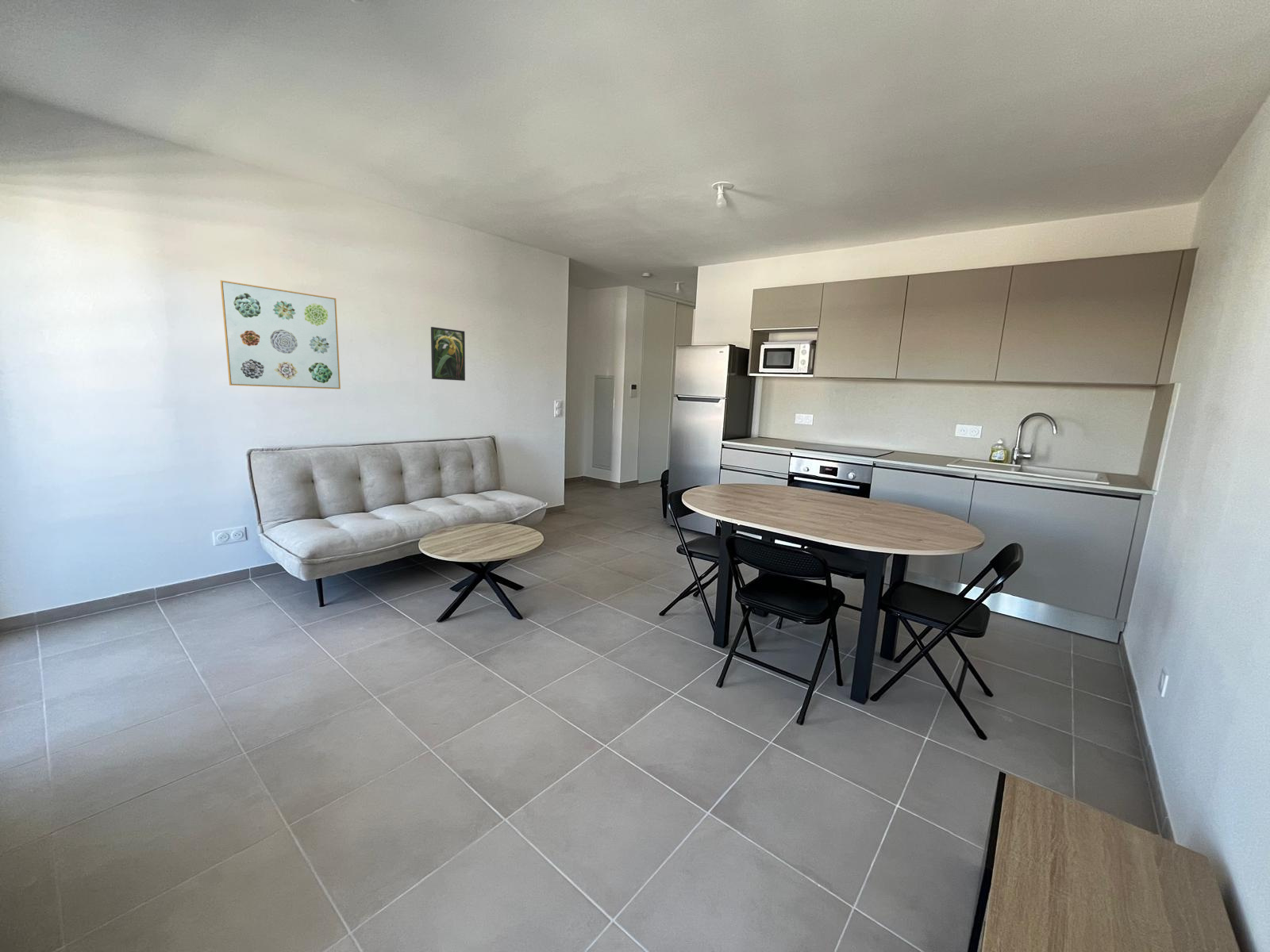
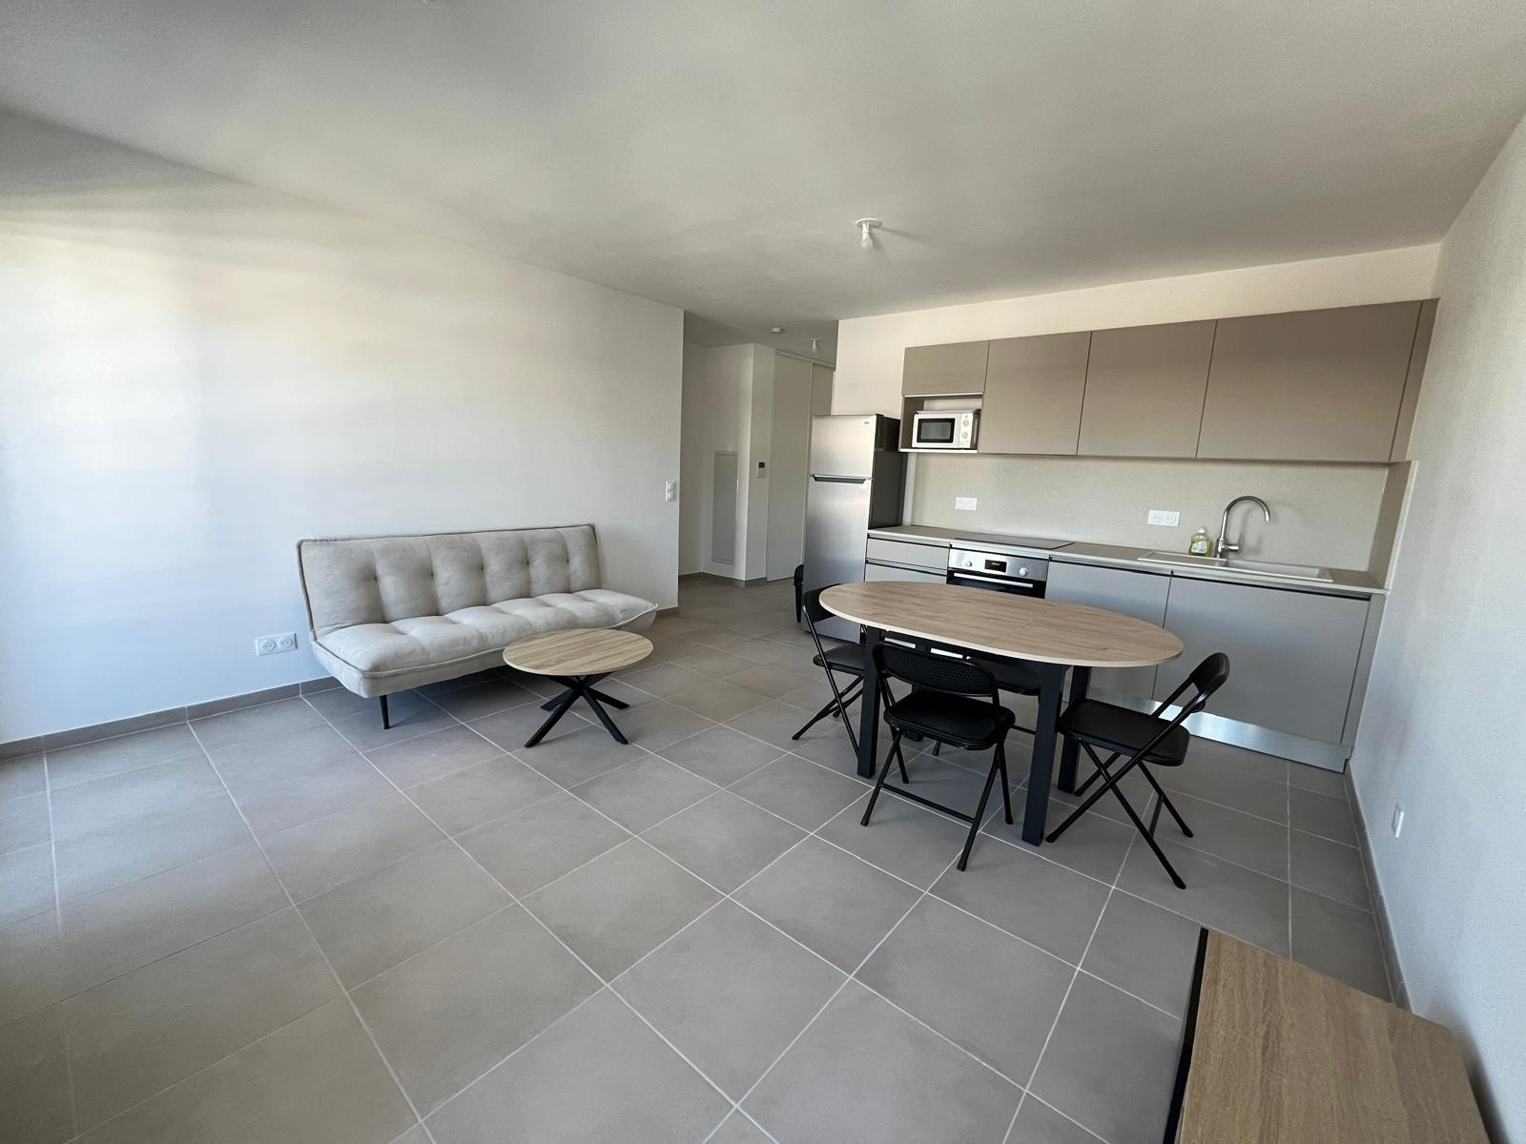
- wall art (285, 339)
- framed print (448, 355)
